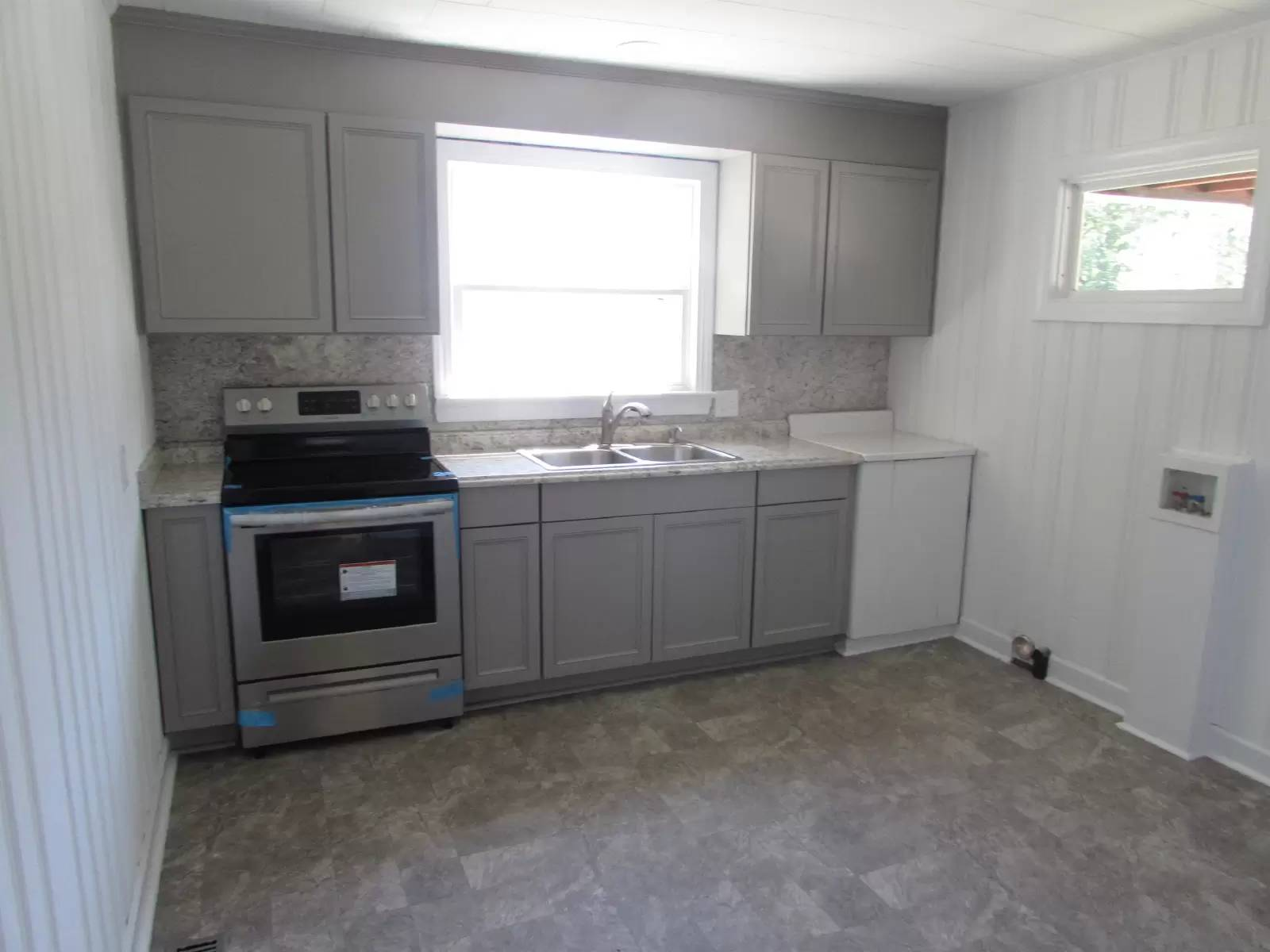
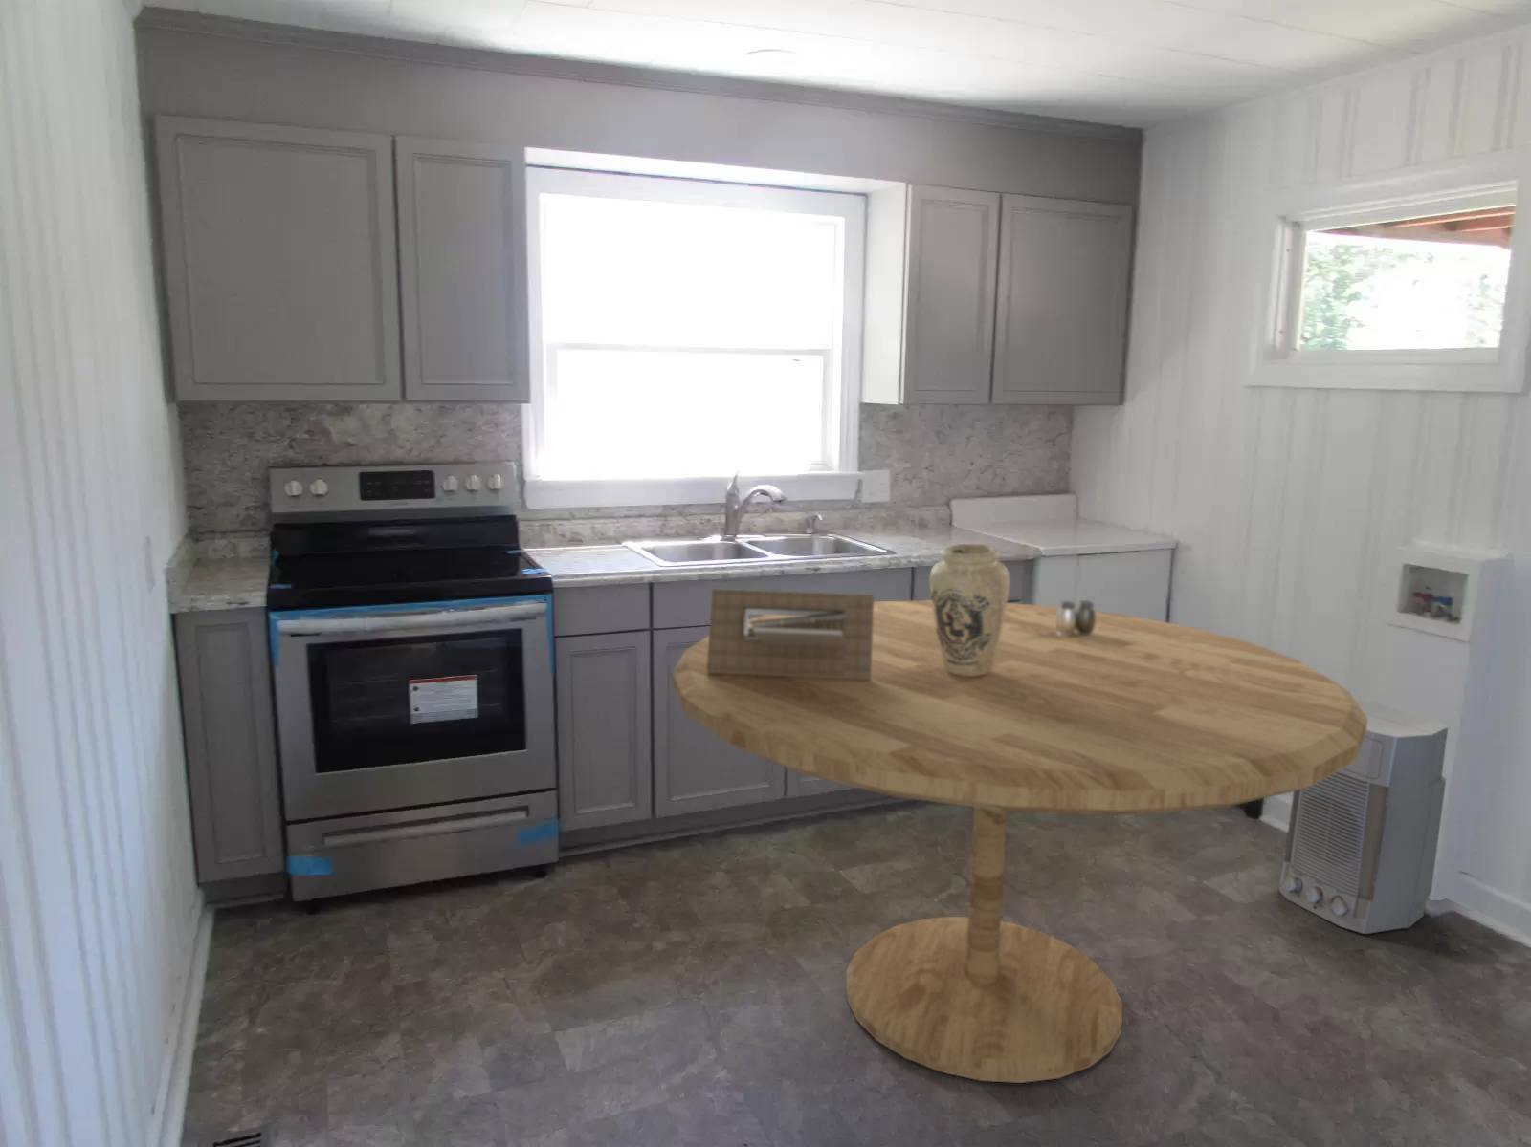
+ salt and pepper shaker (1075, 617)
+ architectural model (790, 634)
+ air purifier (1367, 811)
+ dining table (989, 834)
+ vase (967, 608)
